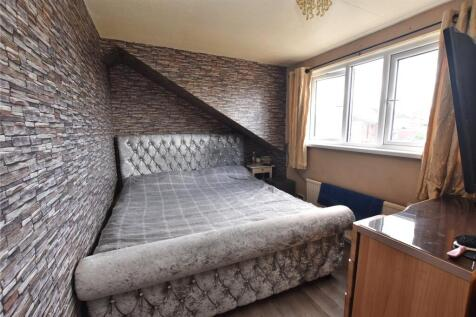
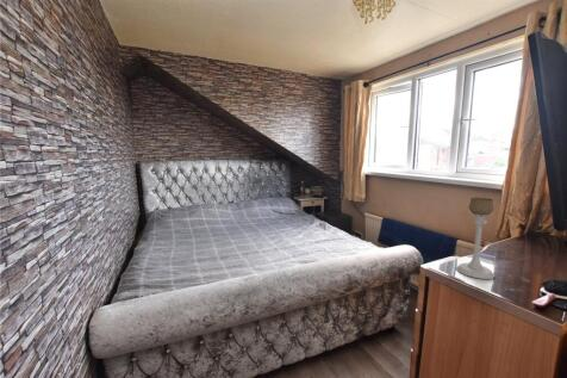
+ candle holder (478, 235)
